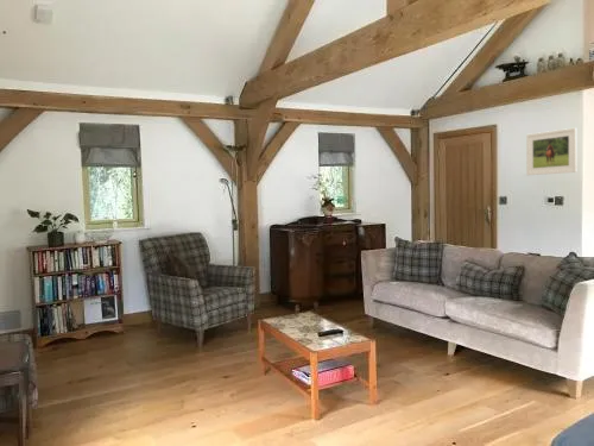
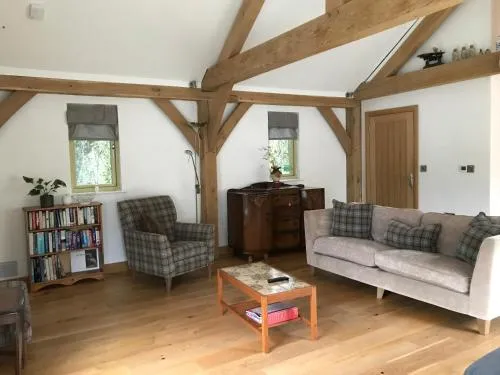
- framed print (550, 152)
